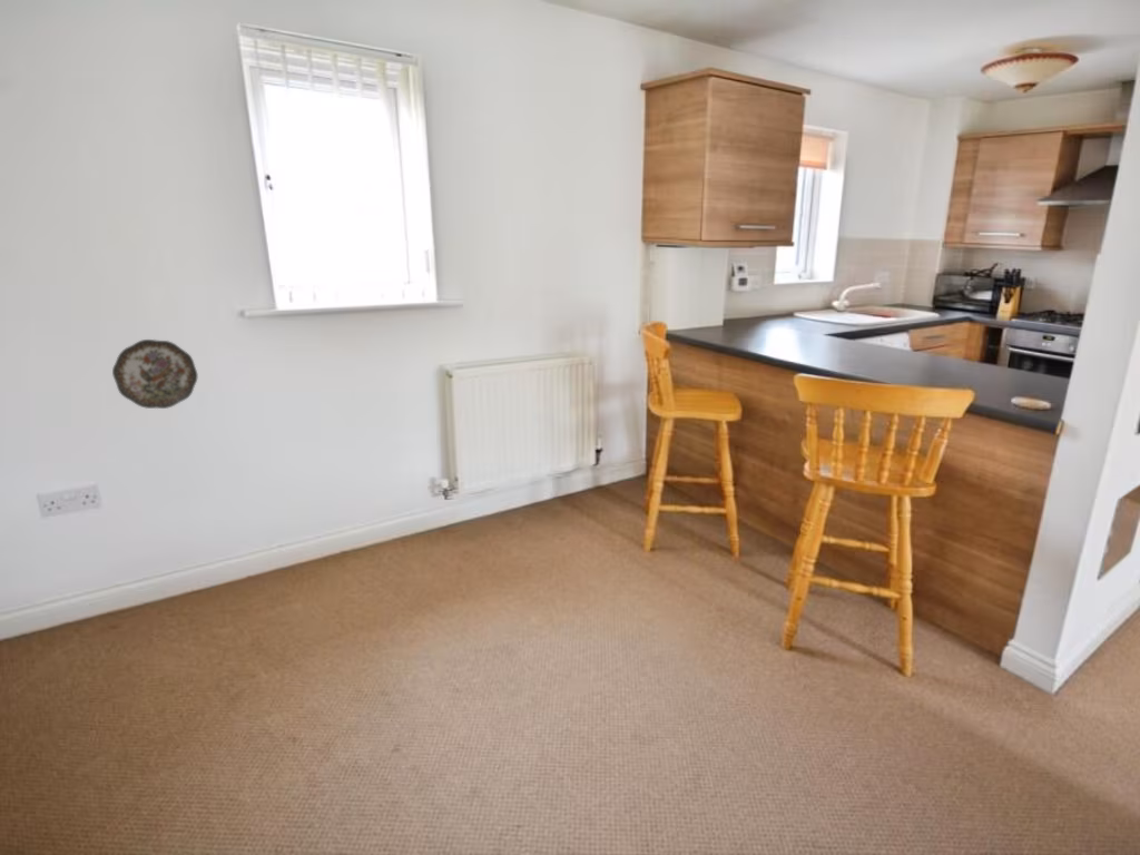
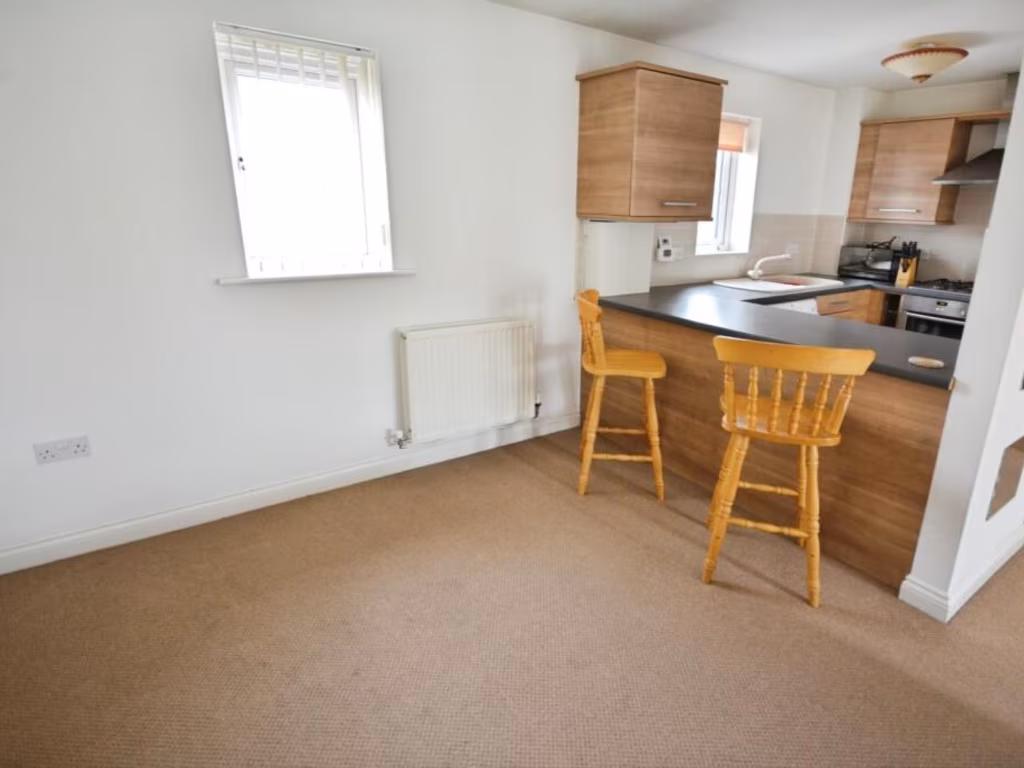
- decorative plate (156, 373)
